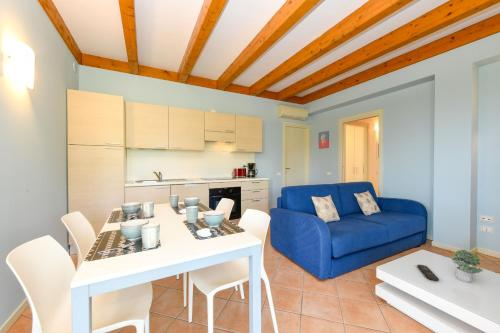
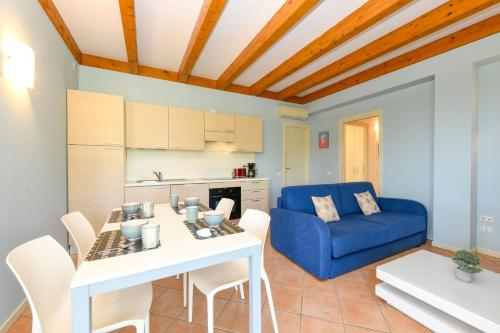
- remote control (427, 272)
